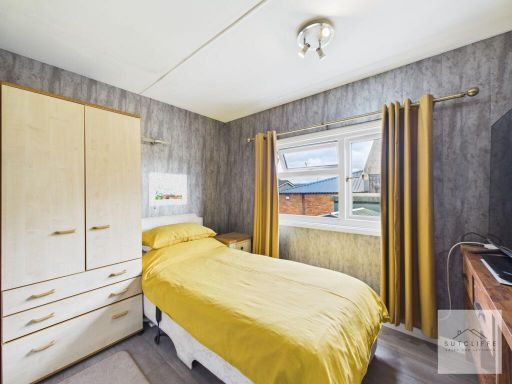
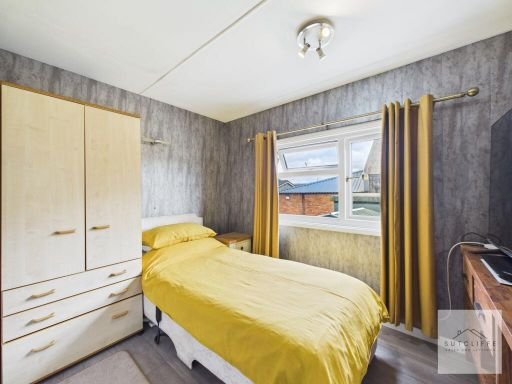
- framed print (169, 189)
